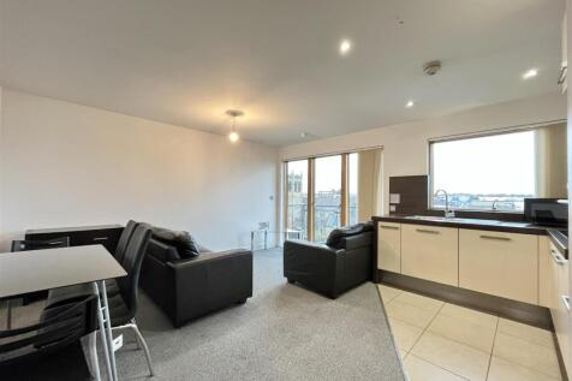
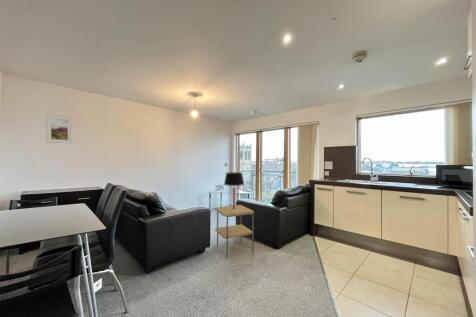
+ table lamp (234, 190)
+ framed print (59, 129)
+ side table (233, 229)
